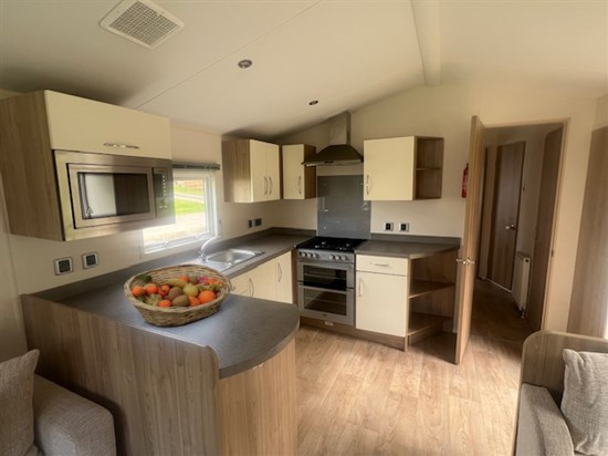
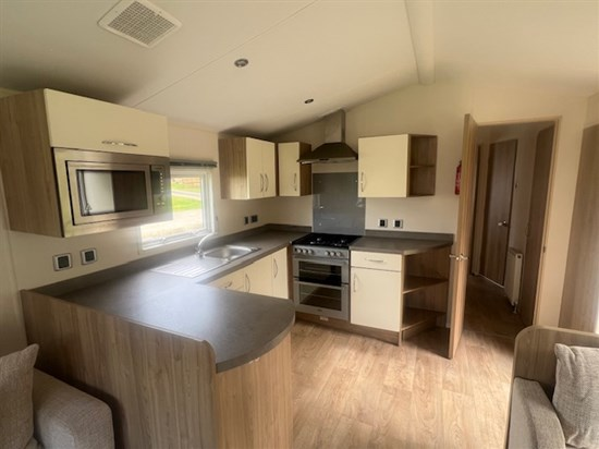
- fruit basket (181, 292)
